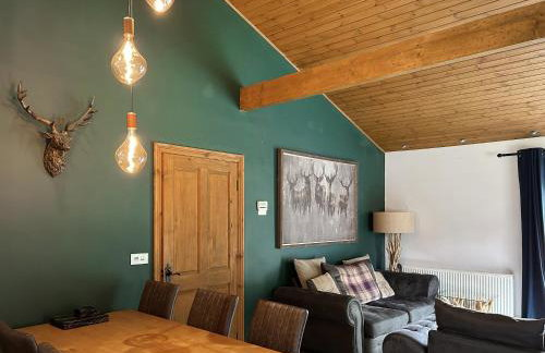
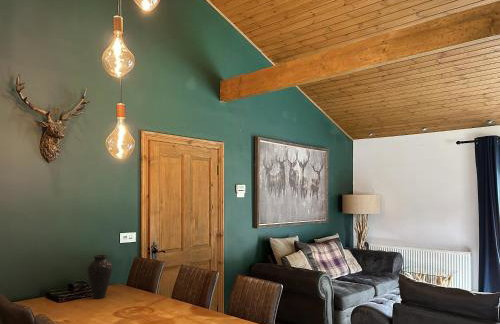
+ vase (99, 276)
